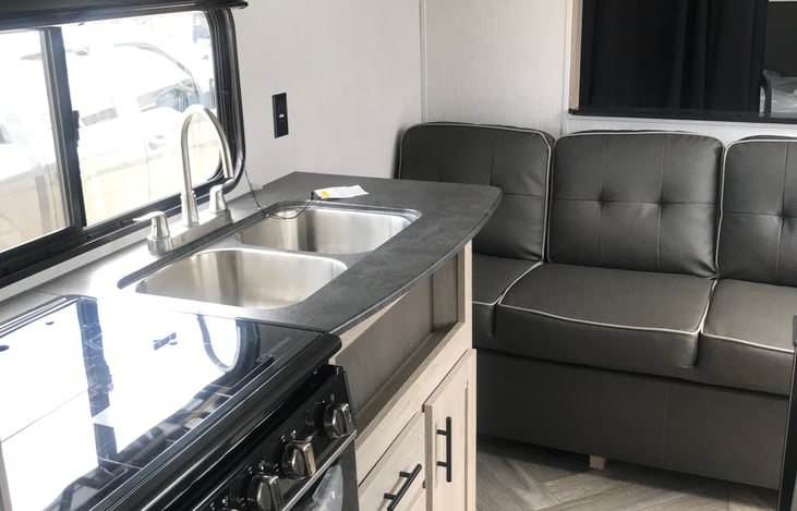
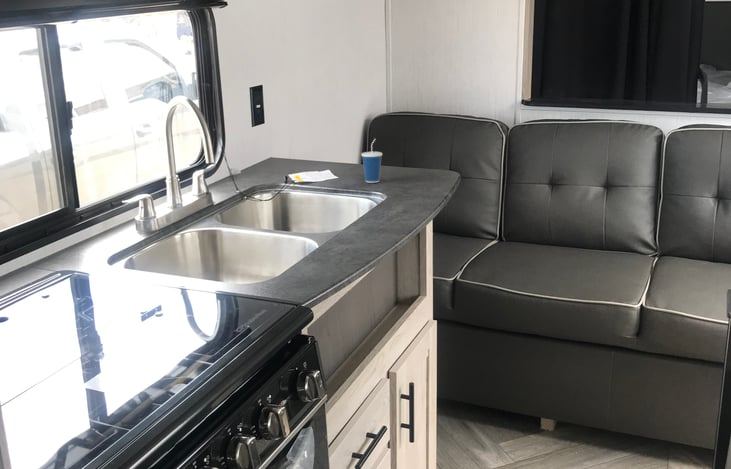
+ cup (372, 159)
